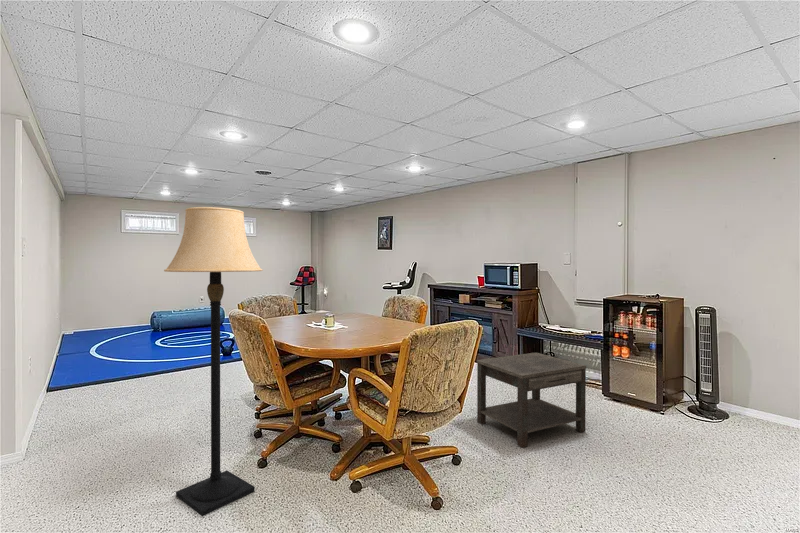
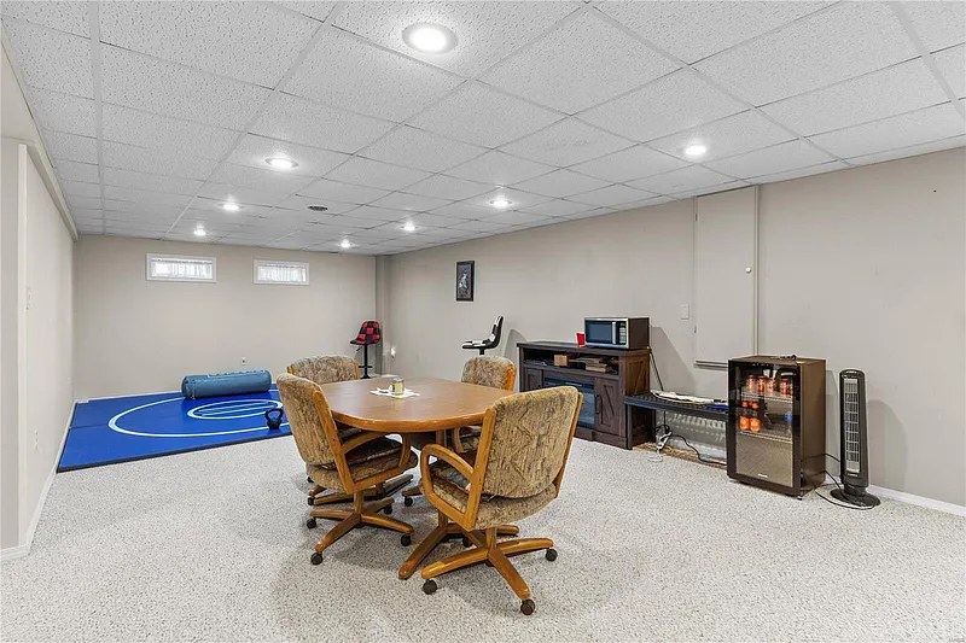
- side table (532, 394)
- lamp (215, 352)
